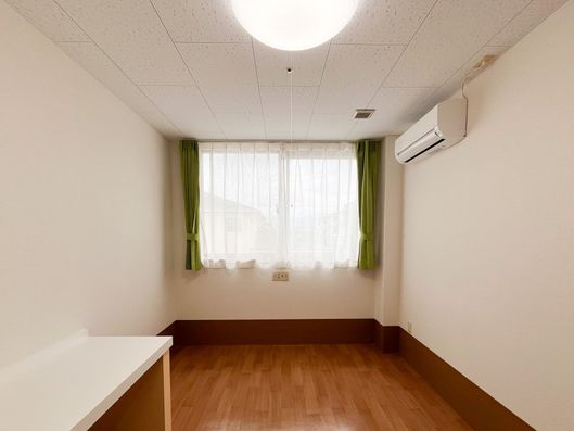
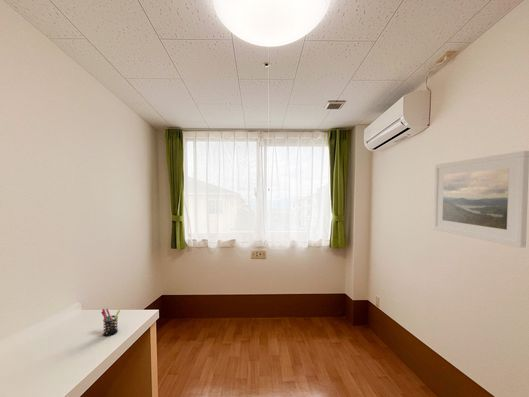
+ pen holder (109, 321)
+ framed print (471, 198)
